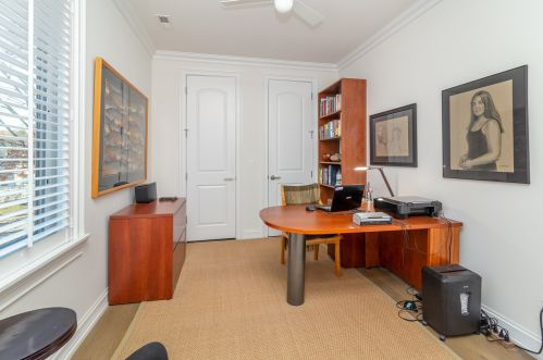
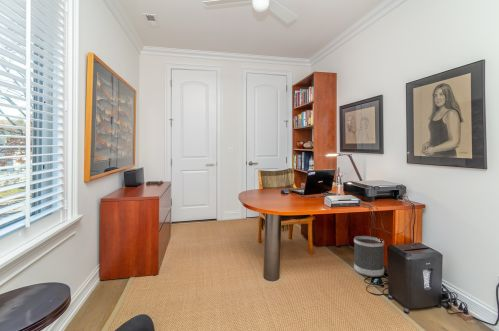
+ wastebasket (368, 255)
